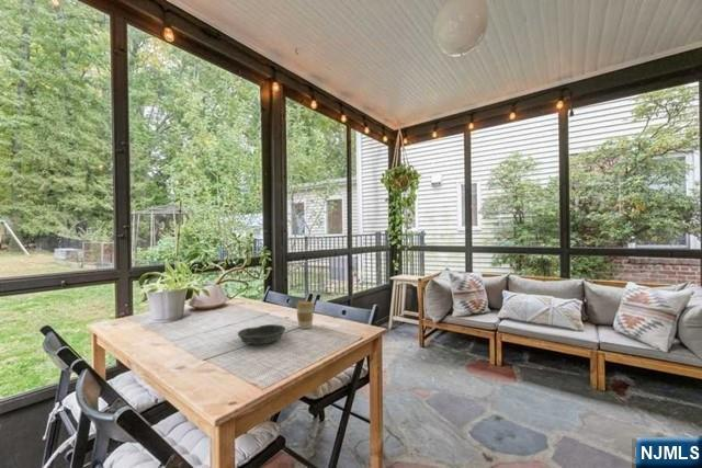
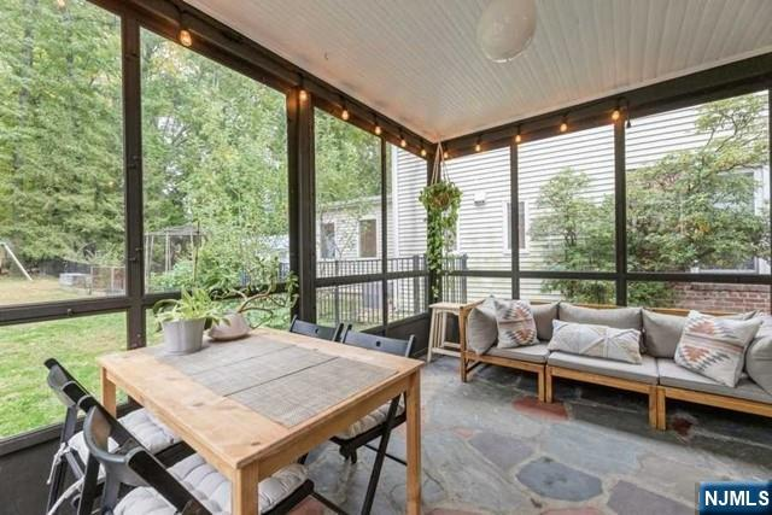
- coffee cup (305, 313)
- bowl (261, 334)
